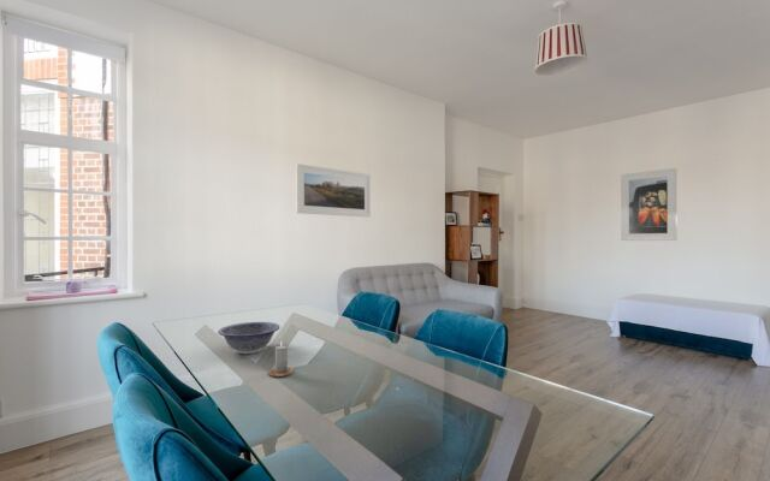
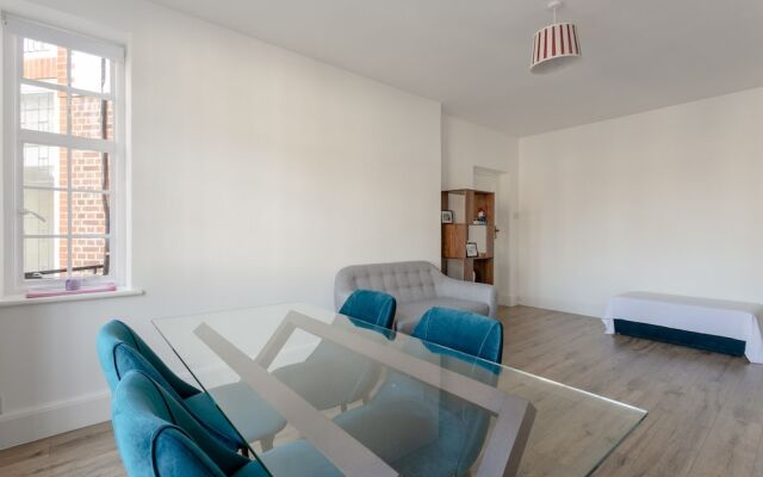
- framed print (647, 206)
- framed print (336, 192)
- decorative bowl (249, 339)
- candle (280, 354)
